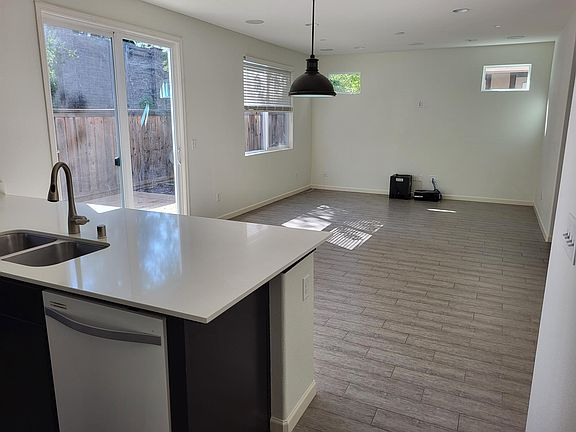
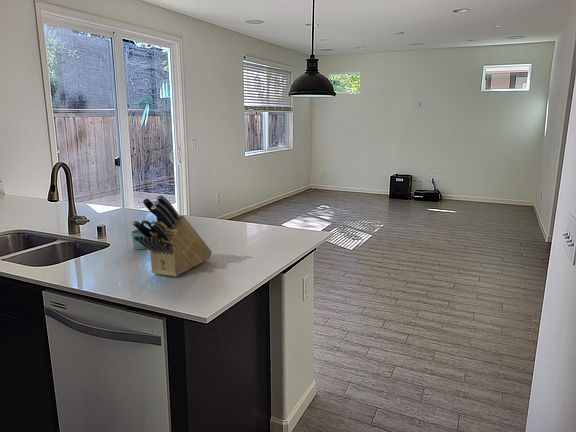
+ mug (141, 236)
+ knife block (174, 230)
